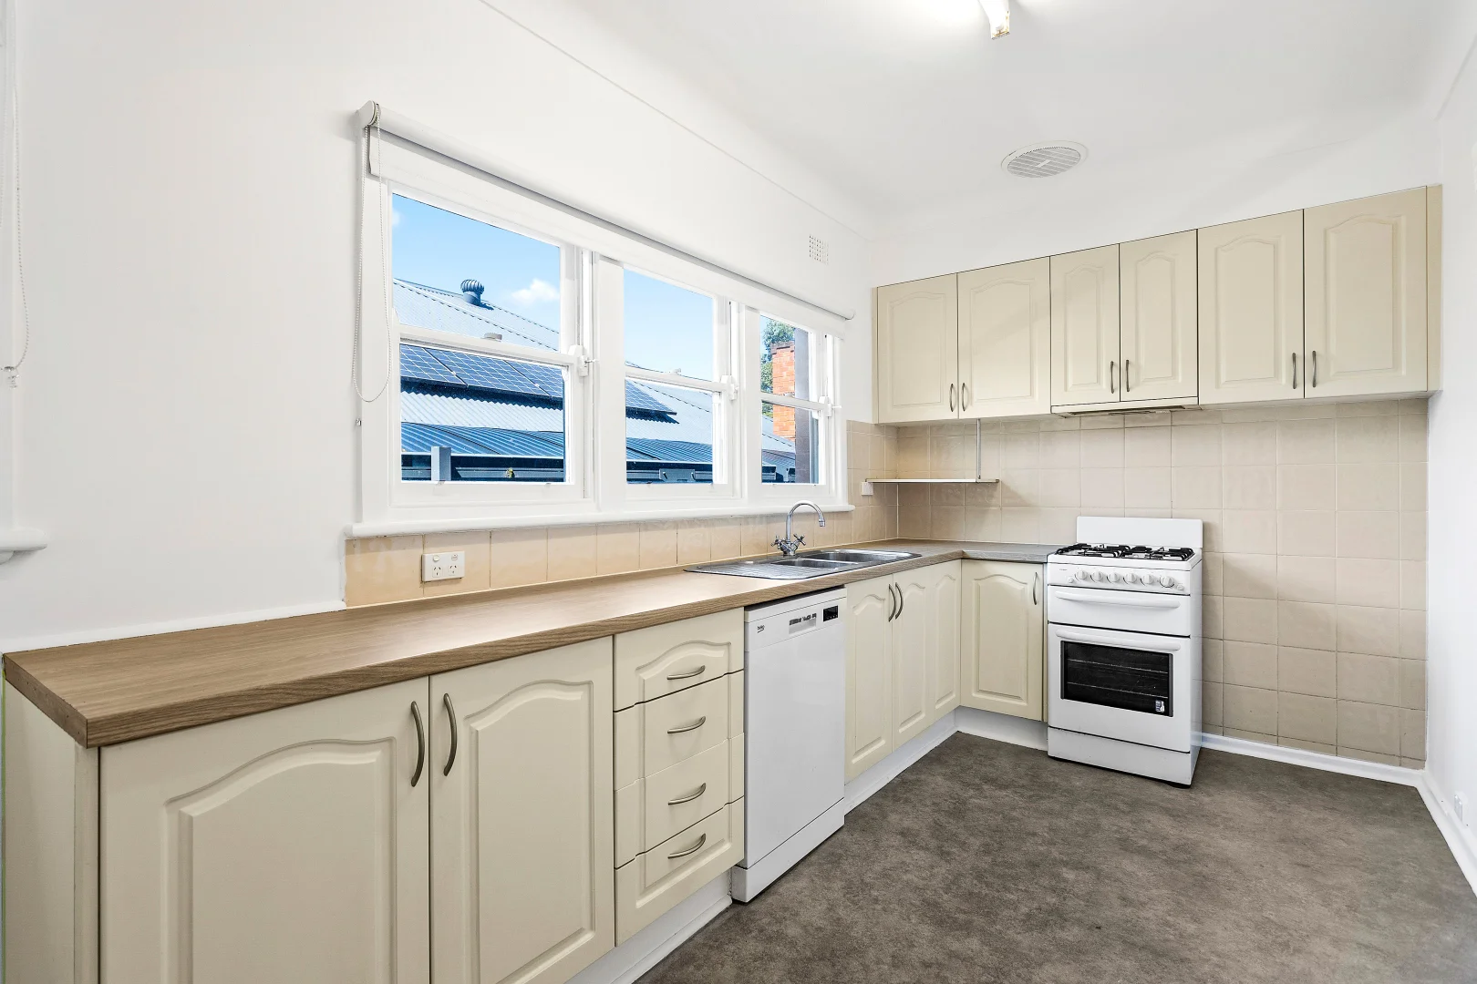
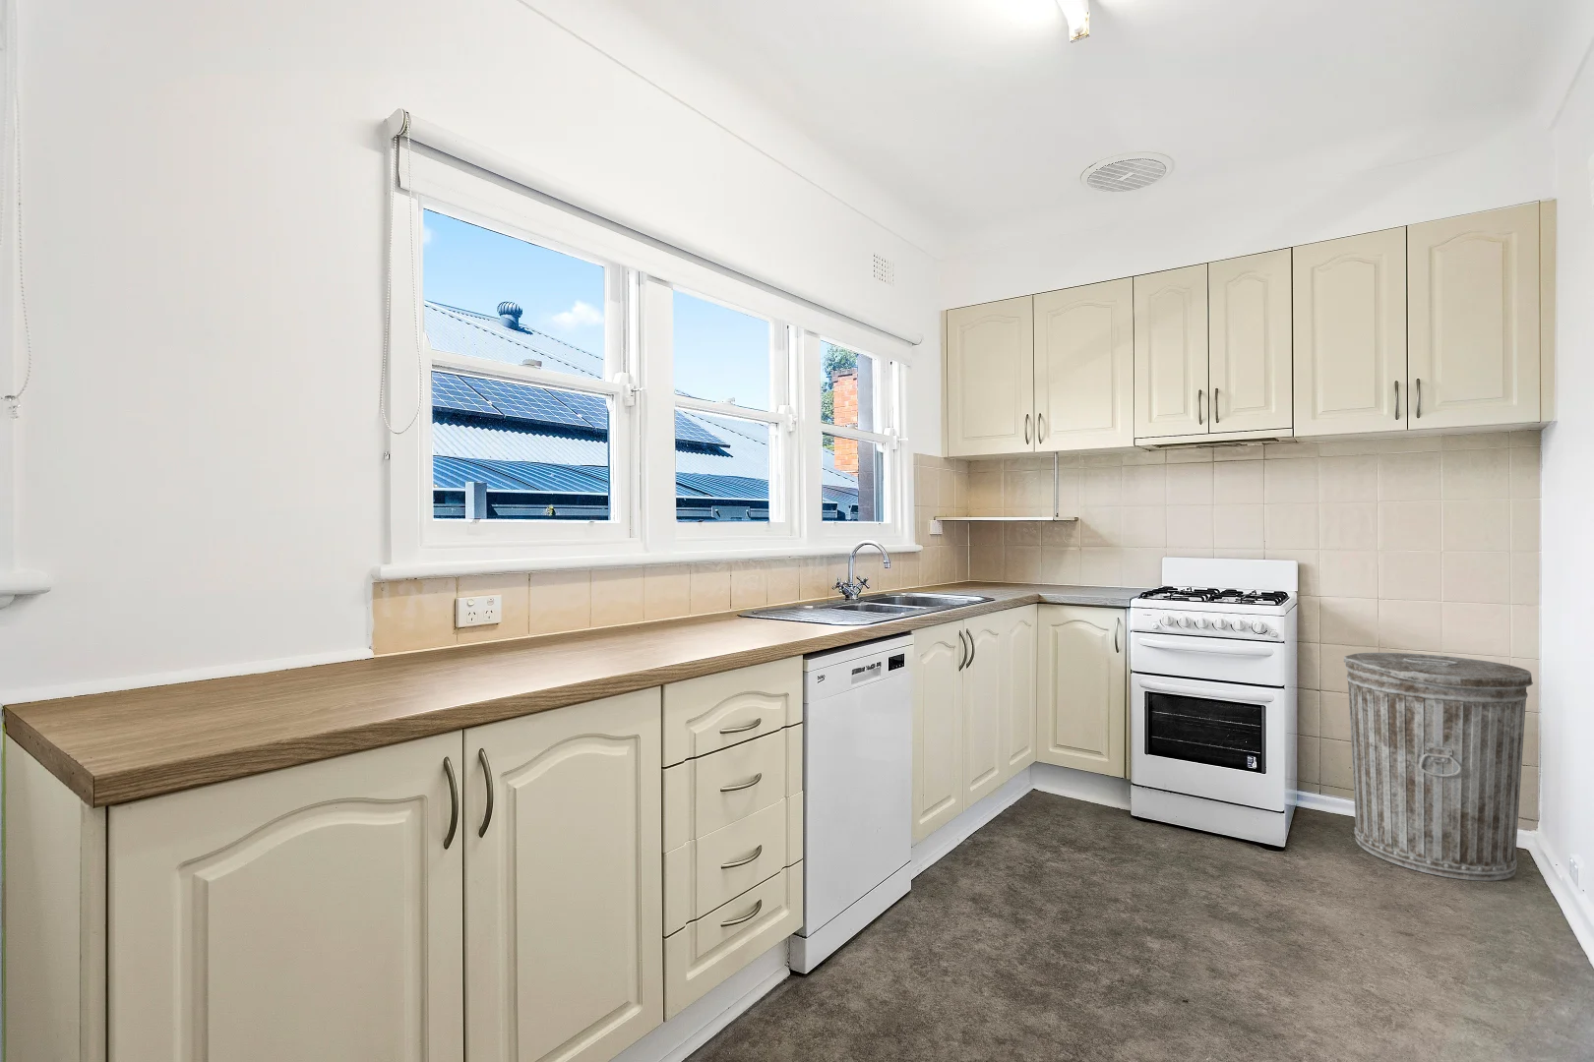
+ trash can (1432, 757)
